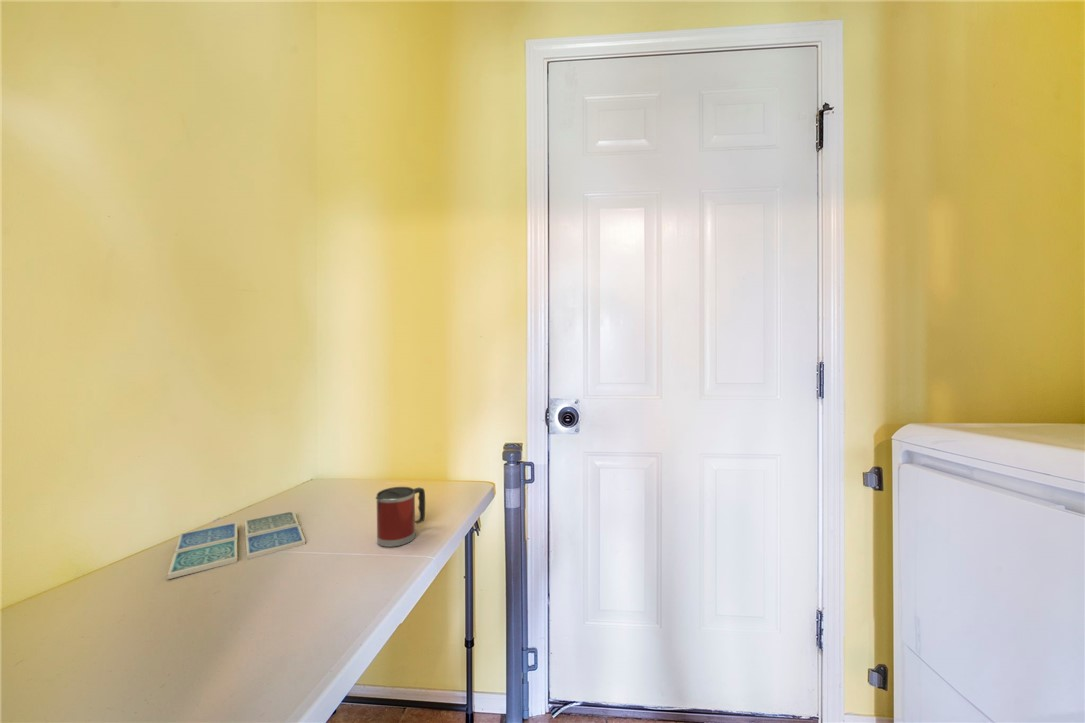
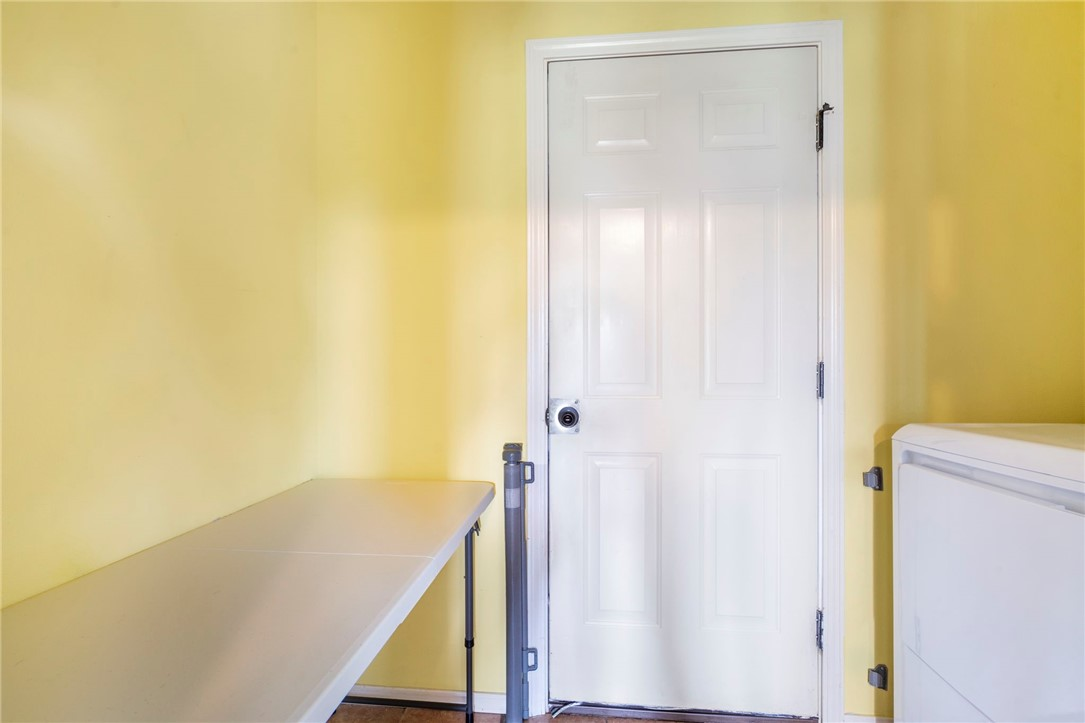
- mug (401, 513)
- drink coaster (237, 539)
